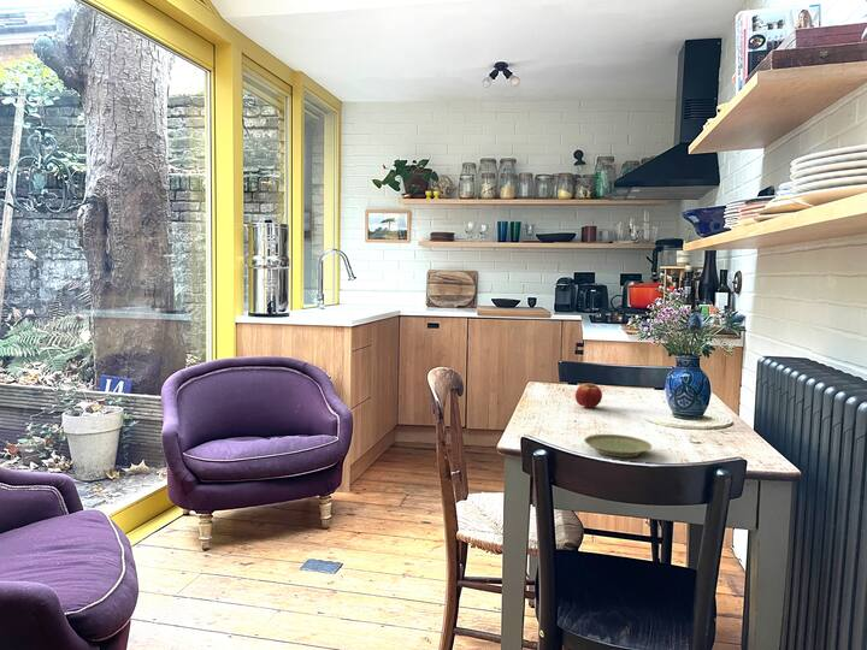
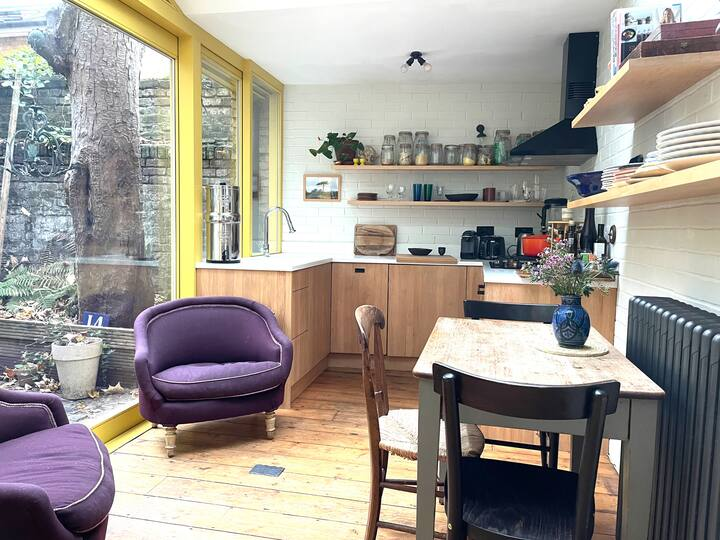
- fruit (588, 395)
- plate (617, 447)
